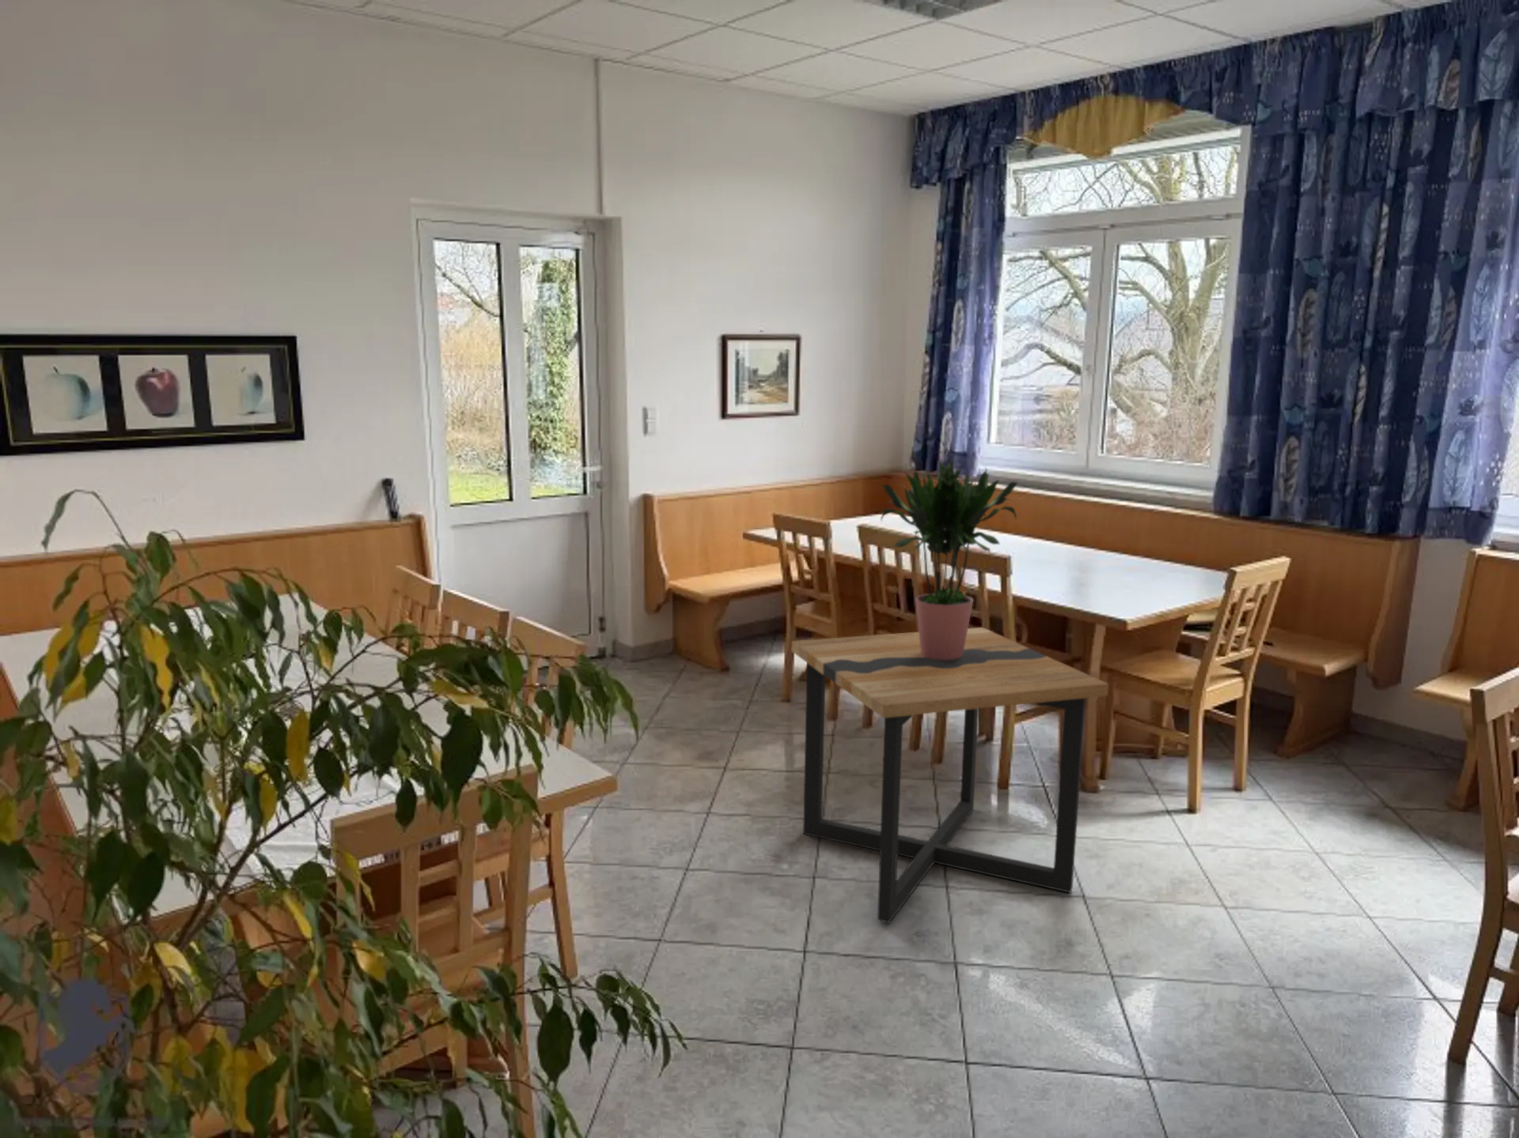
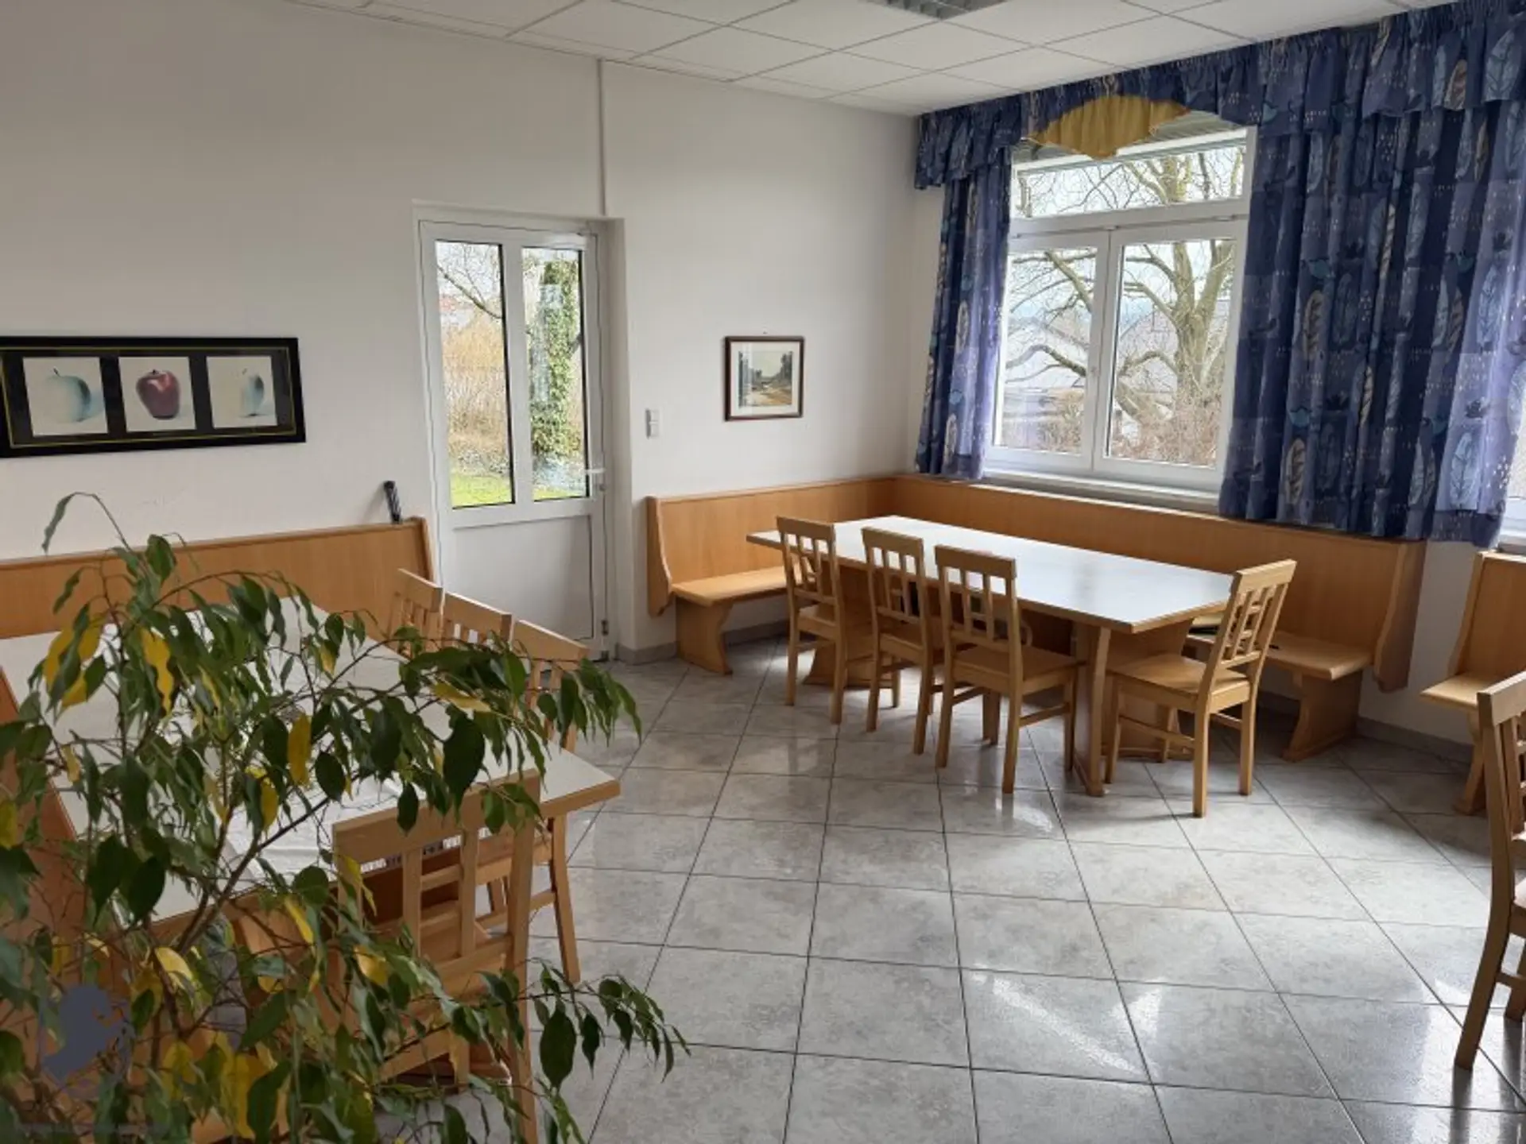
- potted plant (938, 556)
- side table (962, 761)
